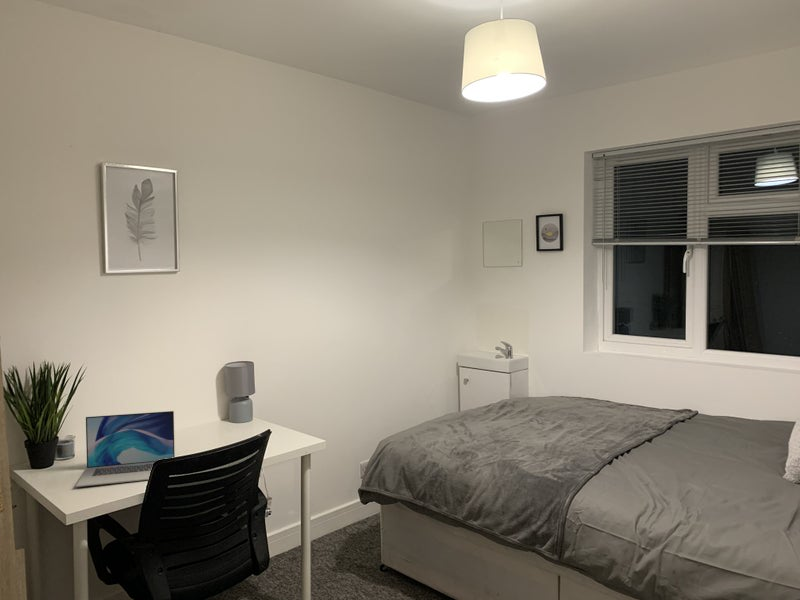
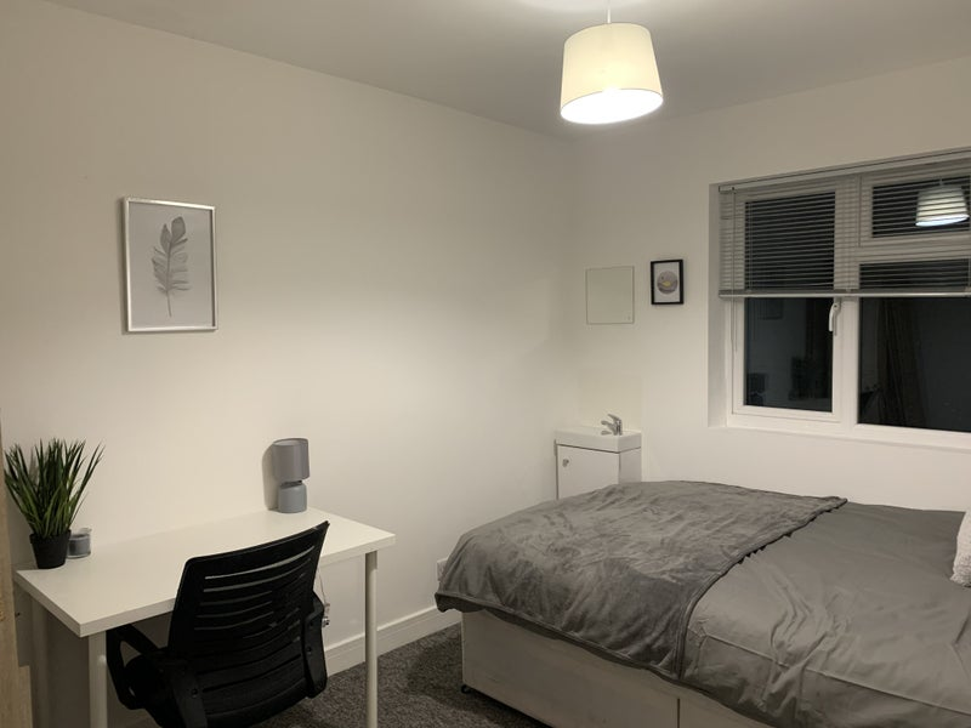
- laptop (127, 446)
